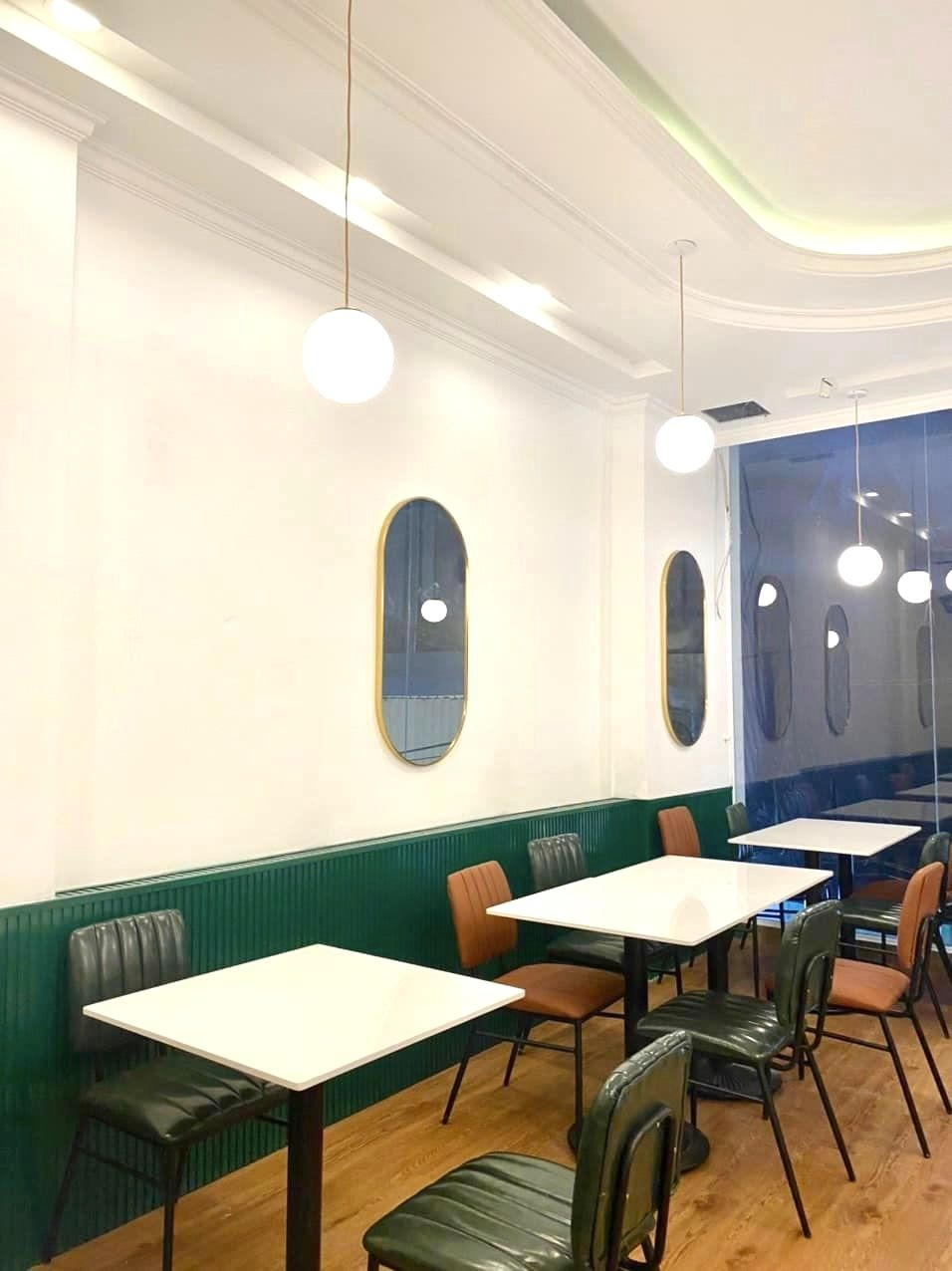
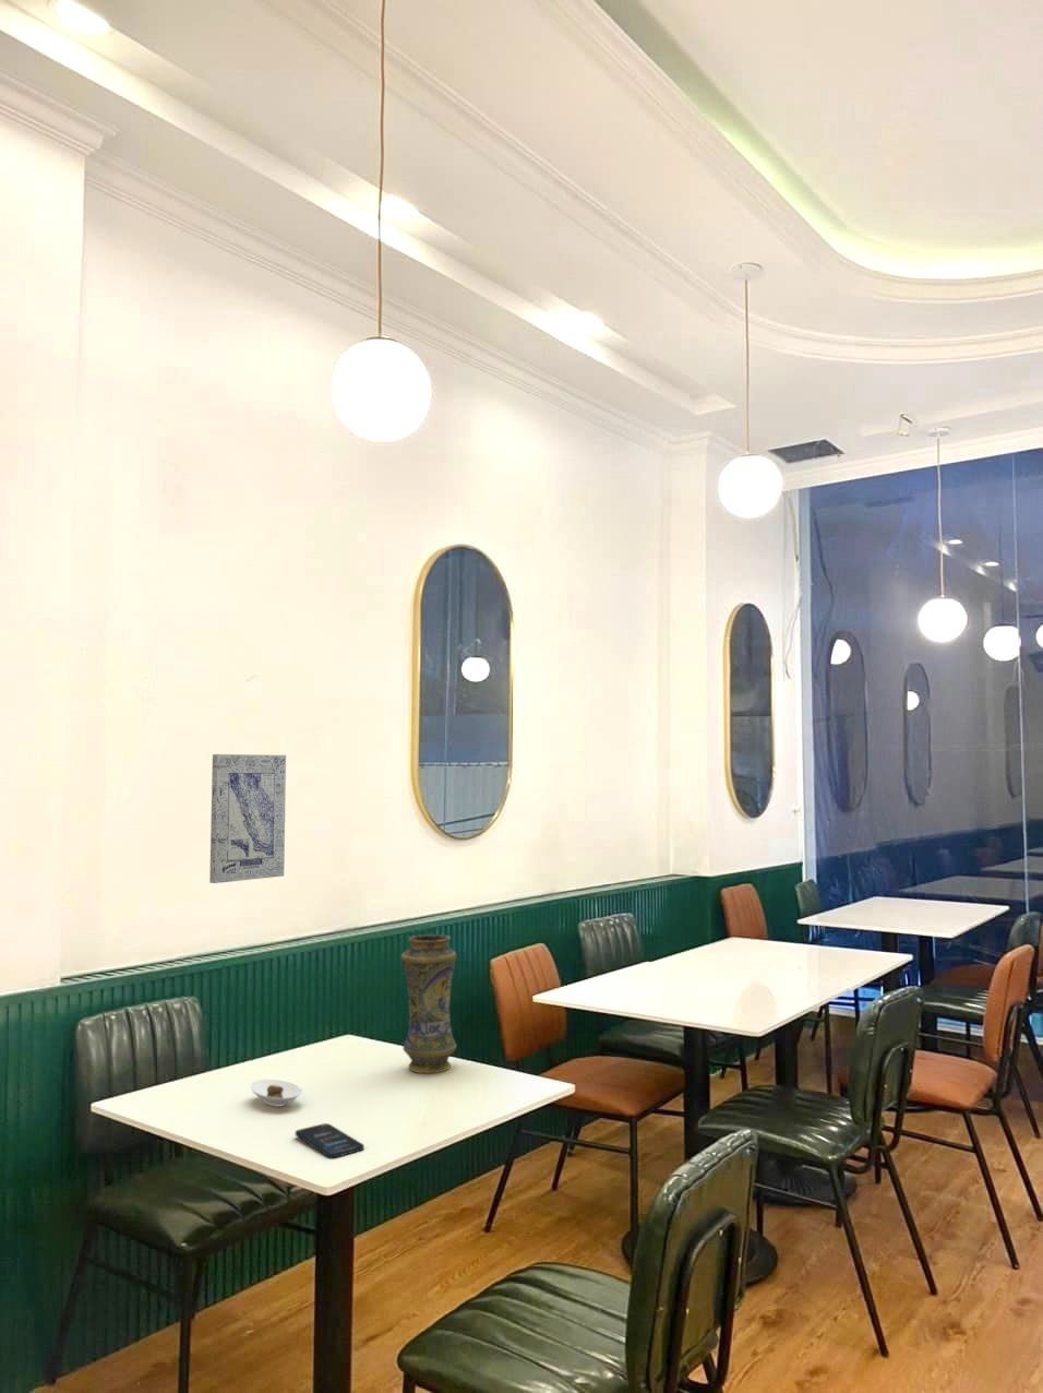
+ smartphone (329, 1140)
+ wall art (249, 817)
+ saucer (275, 1093)
+ vase (427, 1001)
